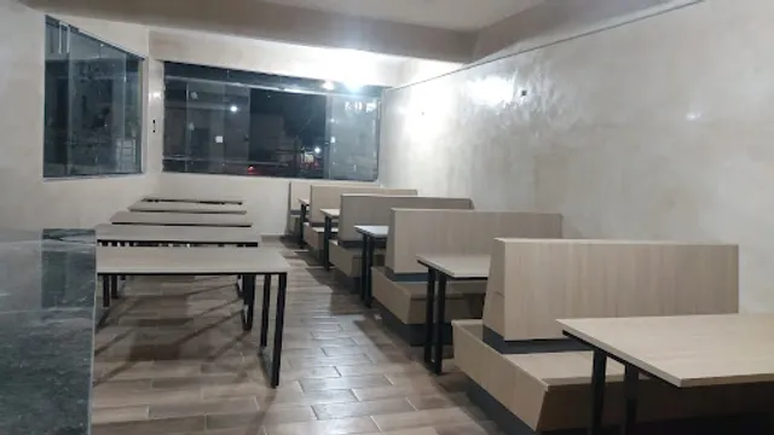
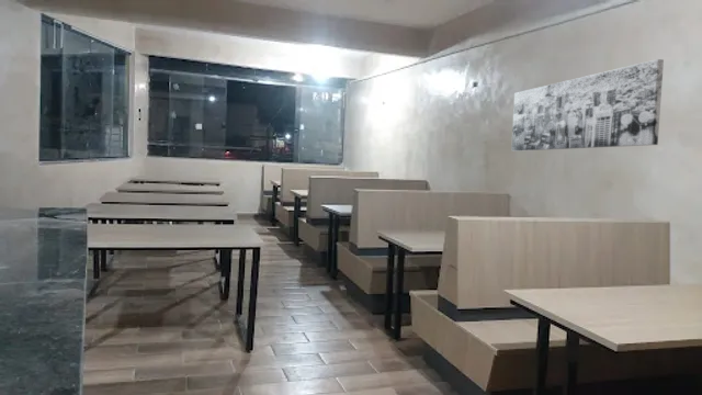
+ wall art (573, 114)
